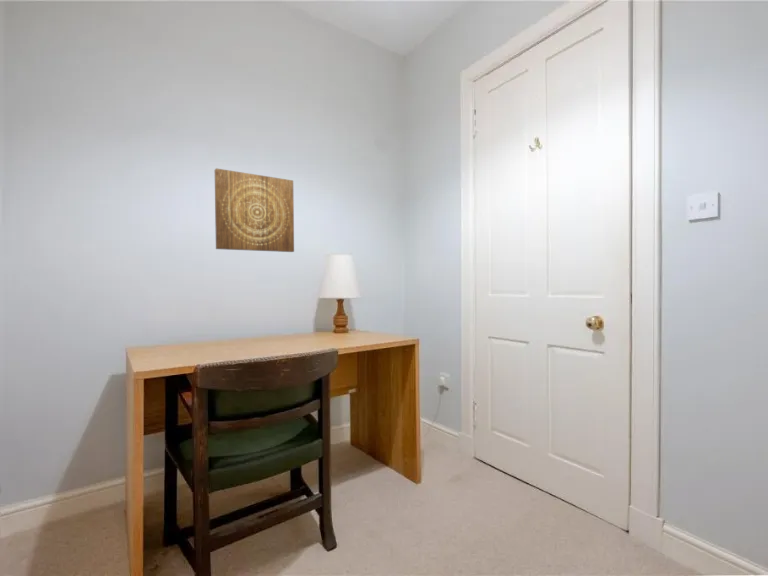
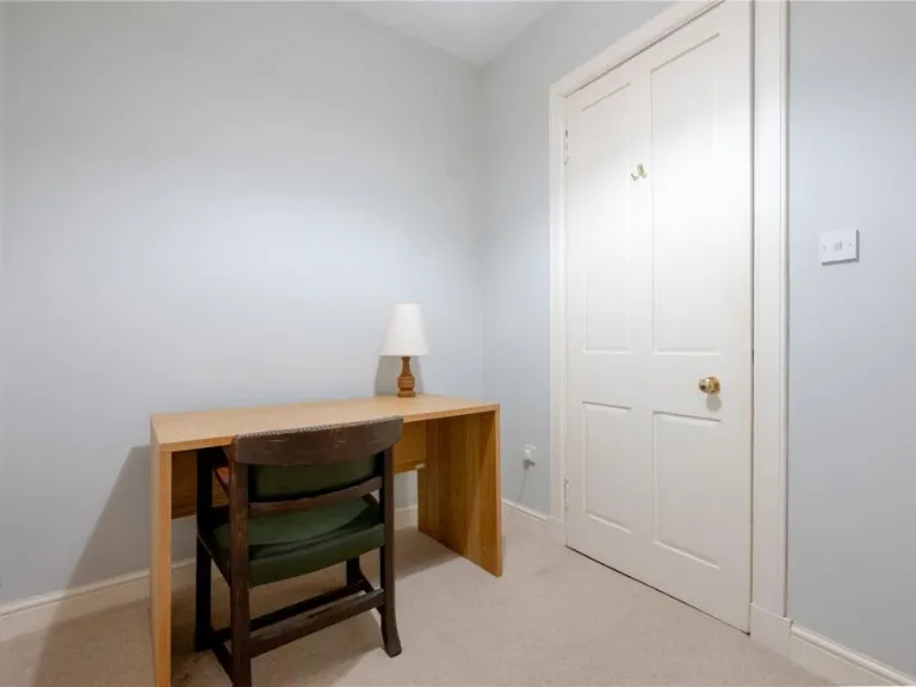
- wall art (256, 213)
